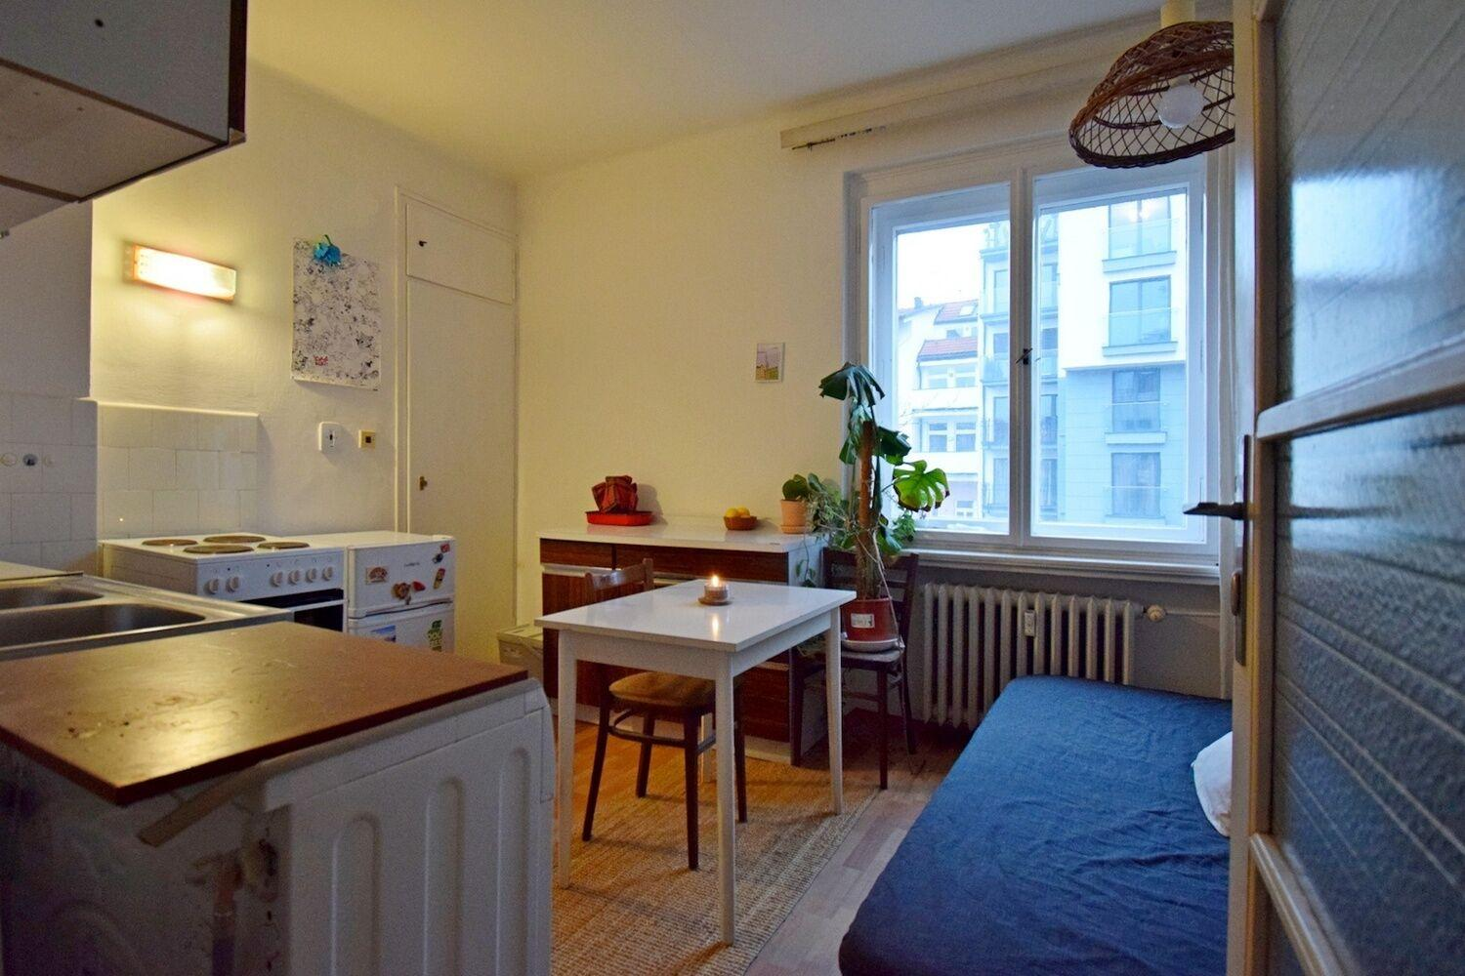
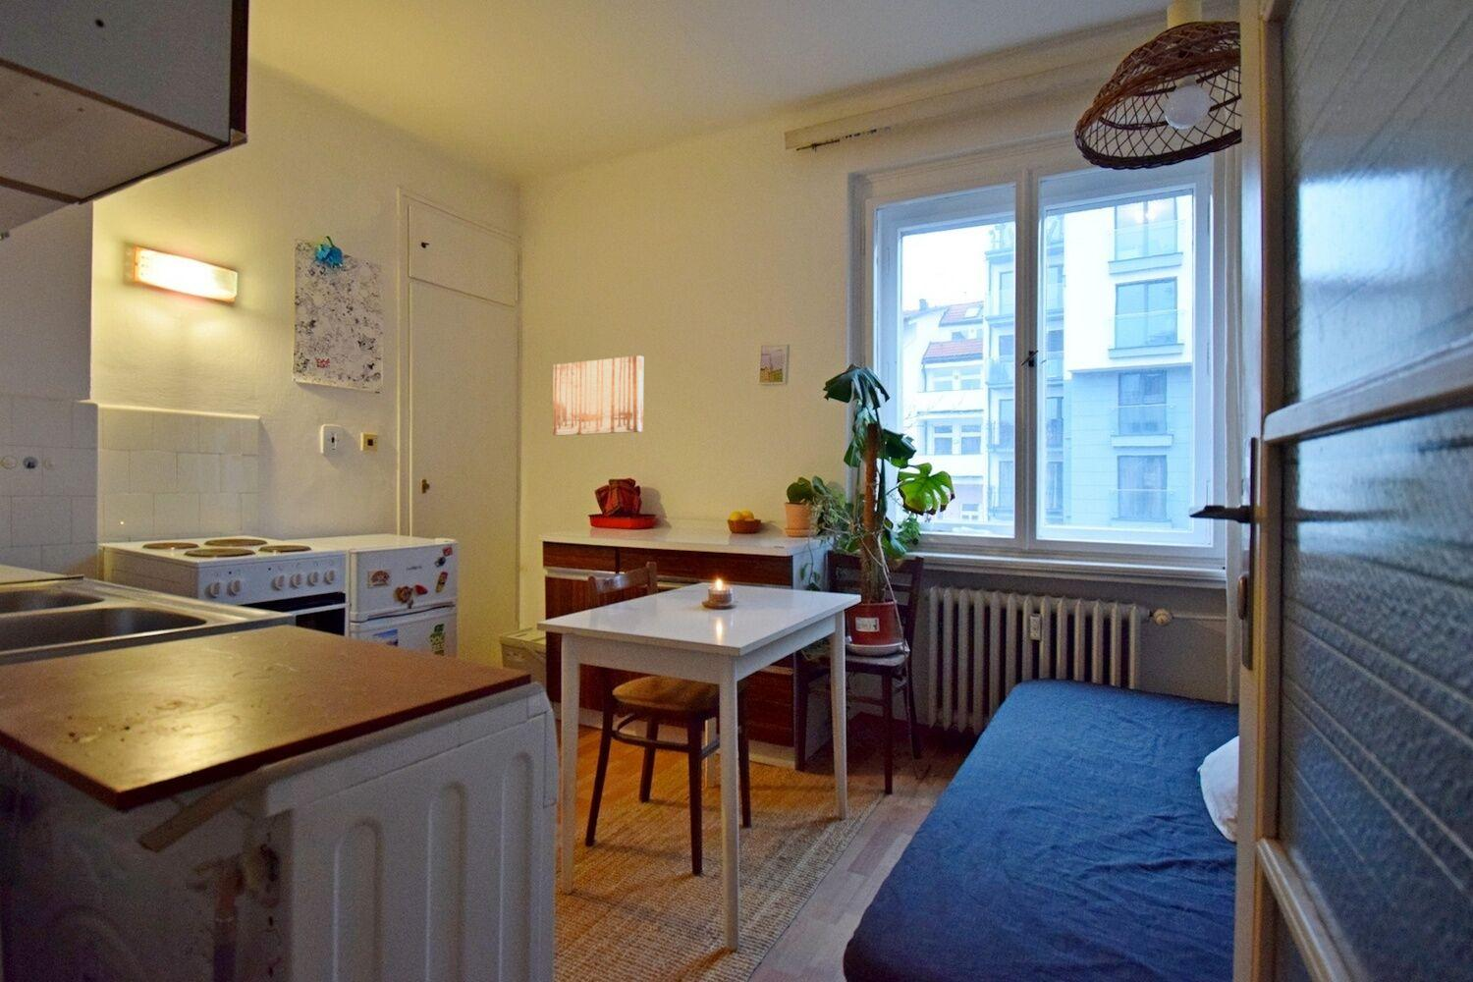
+ wall art (596, 397)
